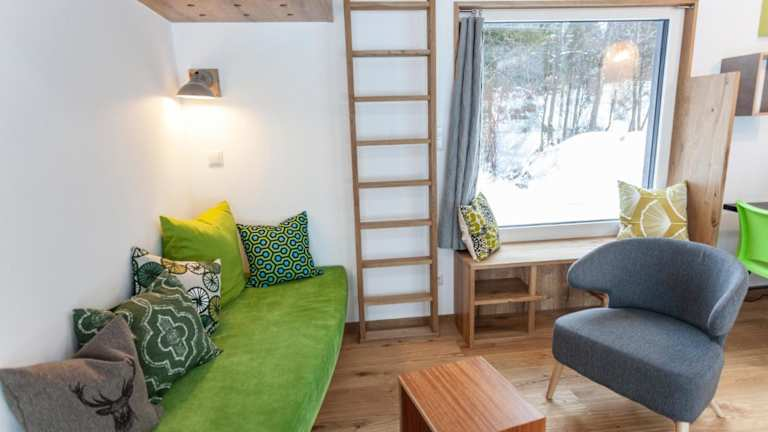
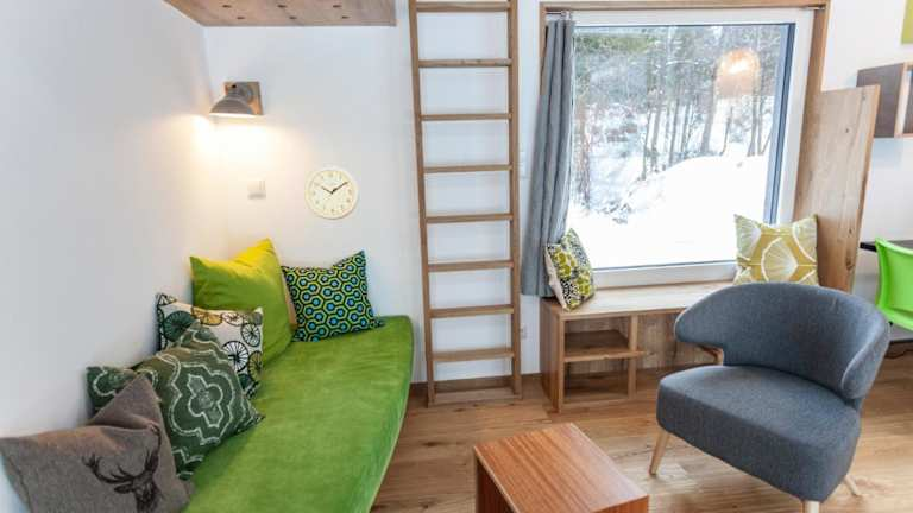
+ wall clock (332, 192)
